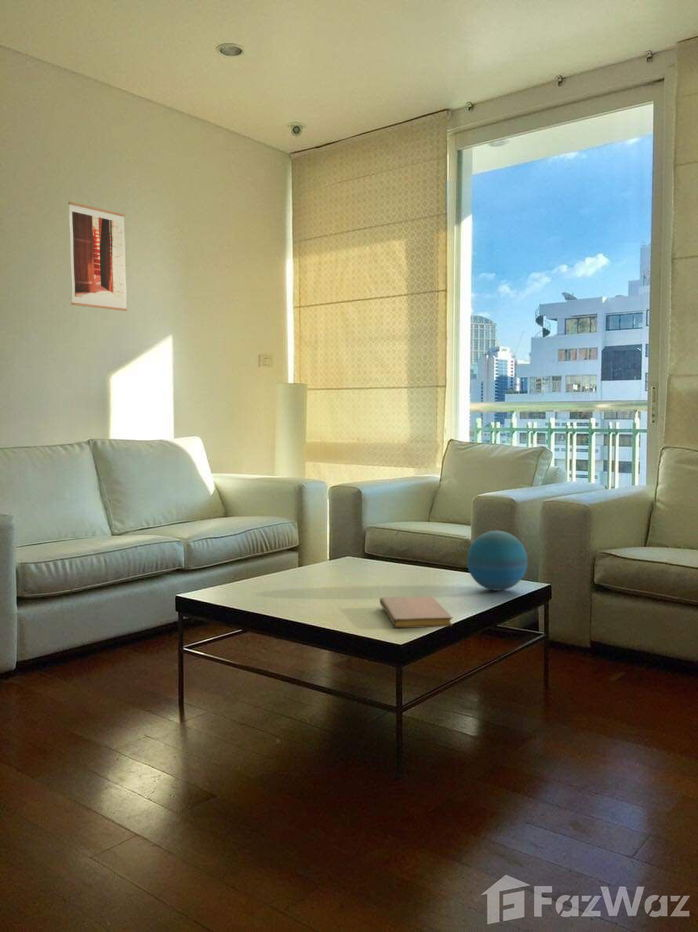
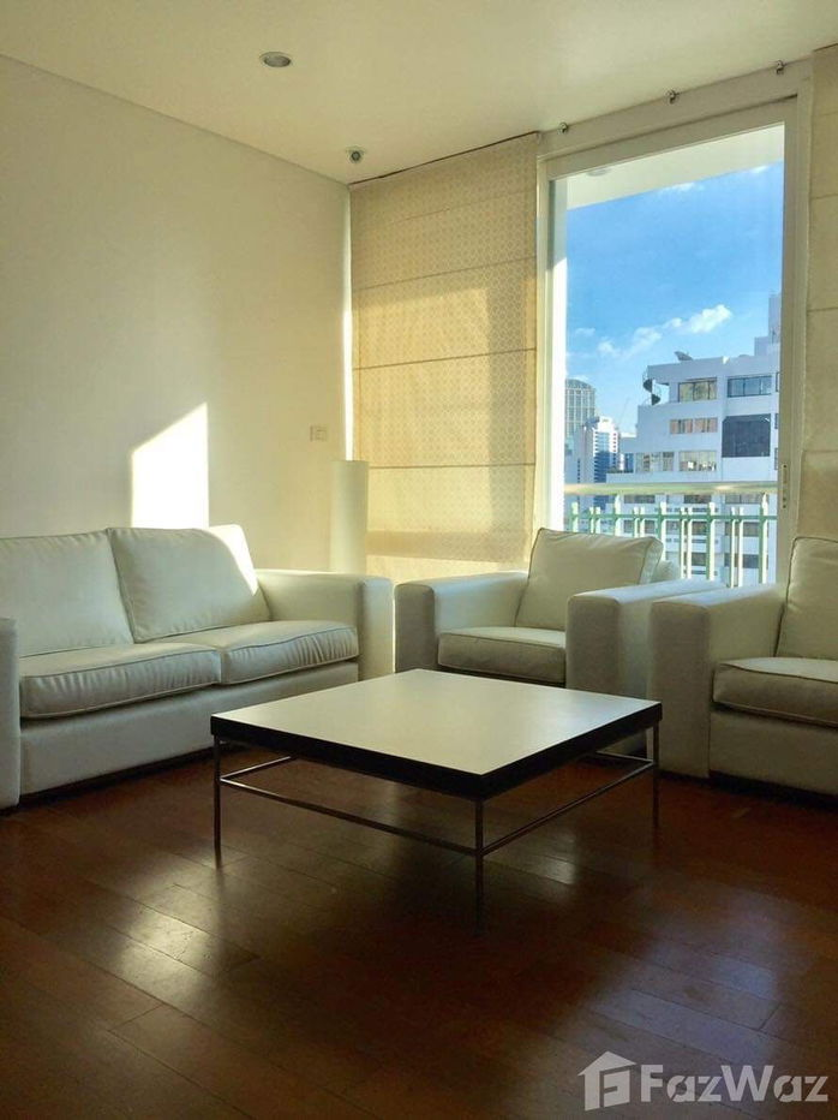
- decorative orb (496, 560)
- wall art (98, 258)
- notebook (414, 611)
